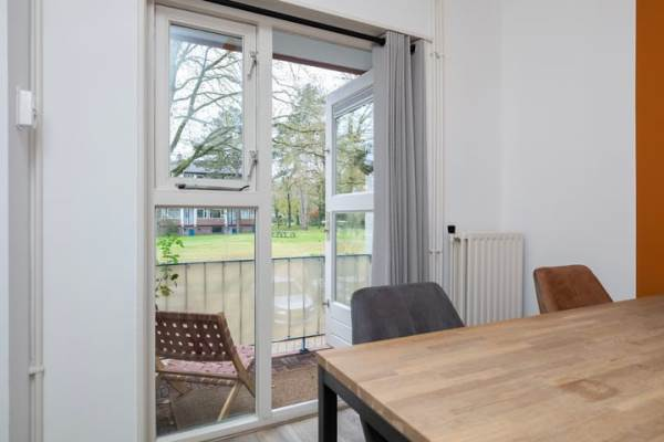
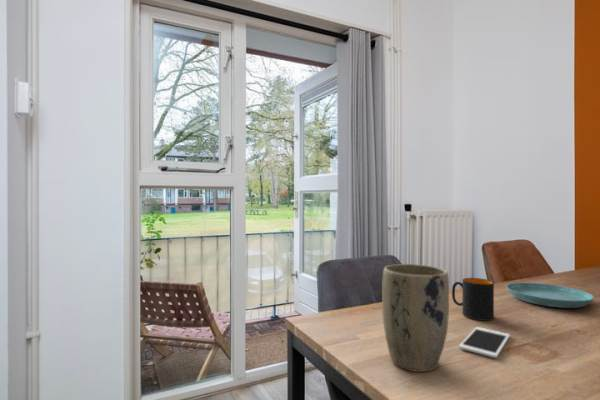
+ mug (471, 296)
+ plant pot (414, 315)
+ saucer (547, 295)
+ cell phone (485, 340)
